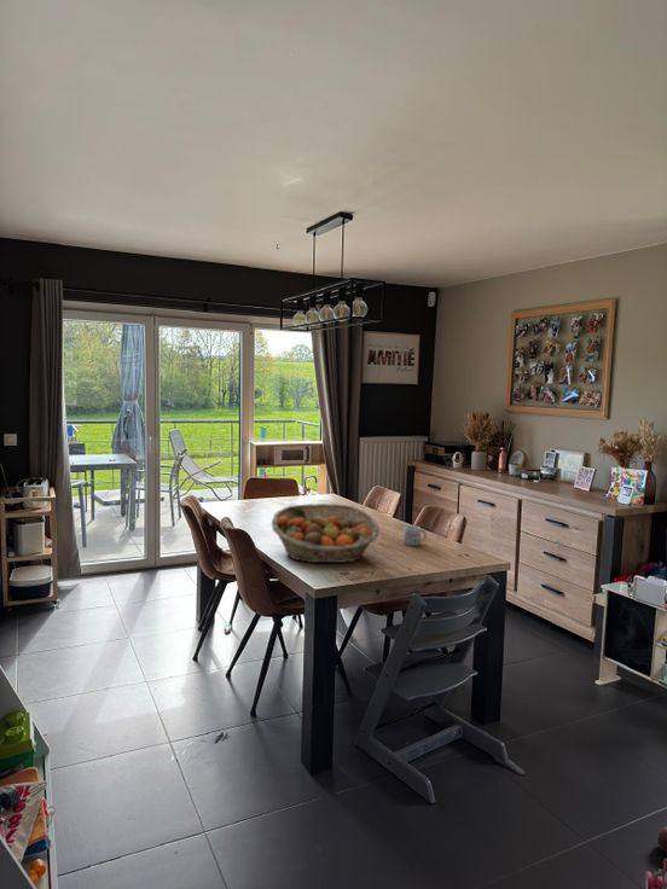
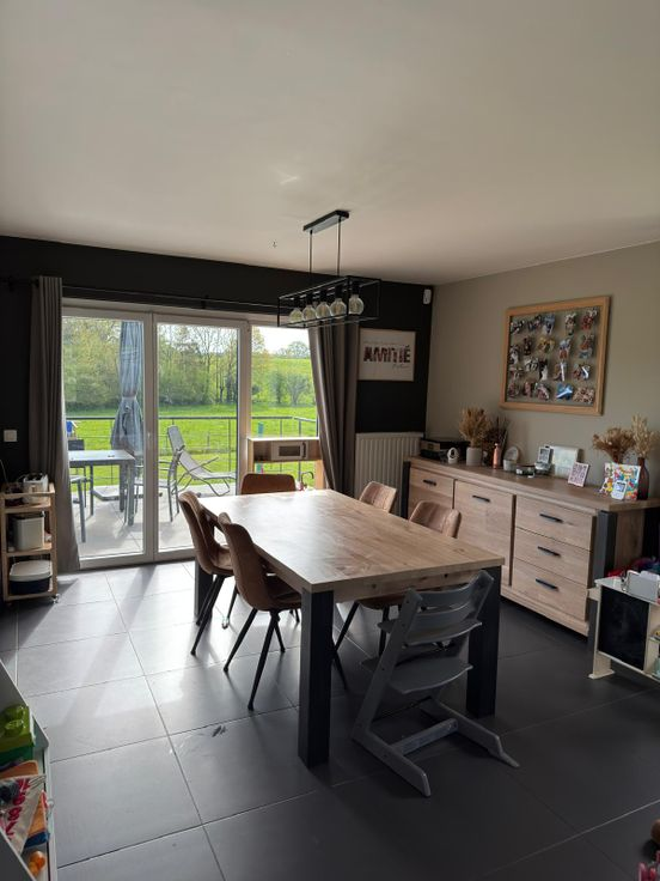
- mug (414, 535)
- fruit basket (325, 531)
